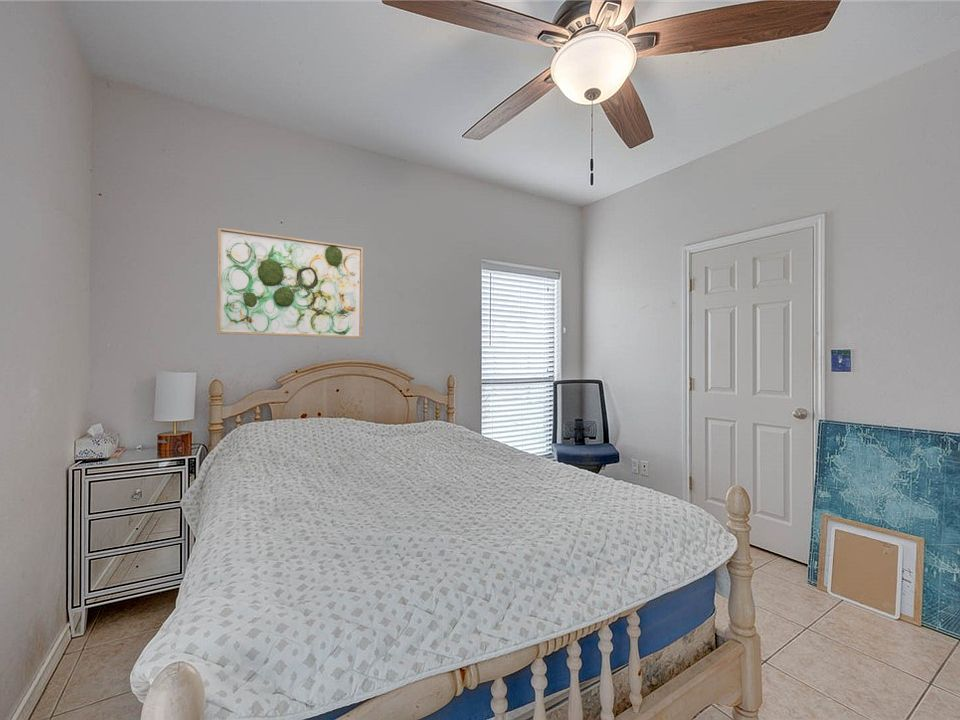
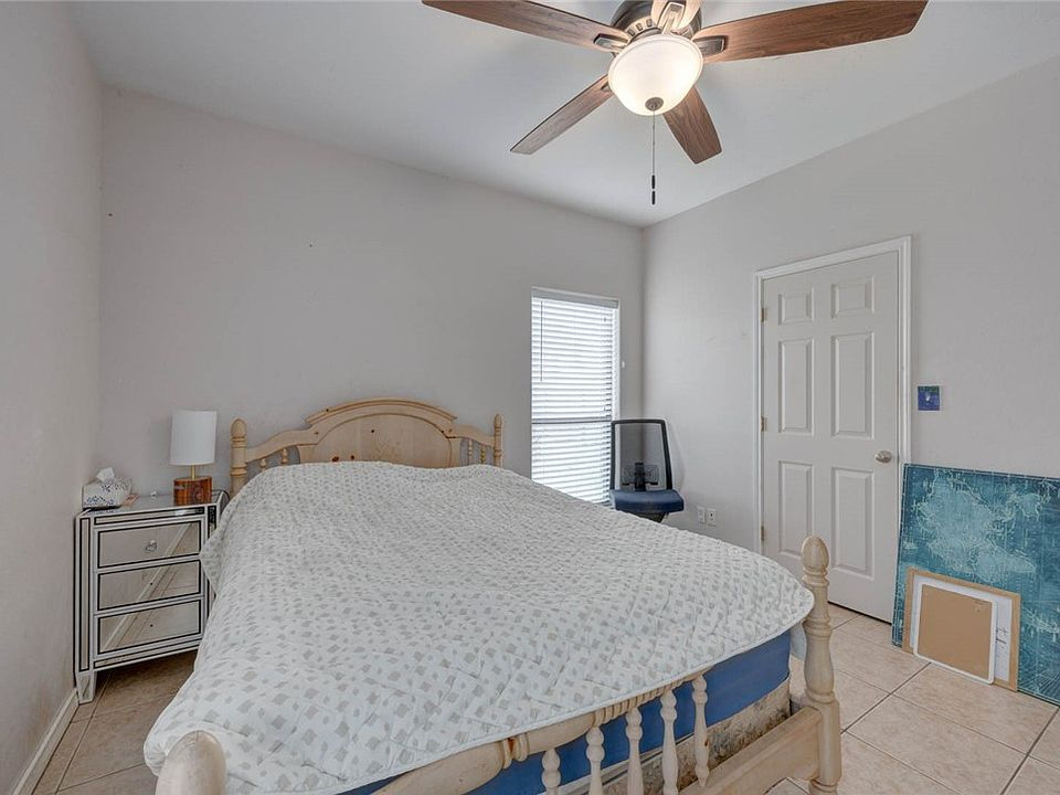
- wall art (295, 287)
